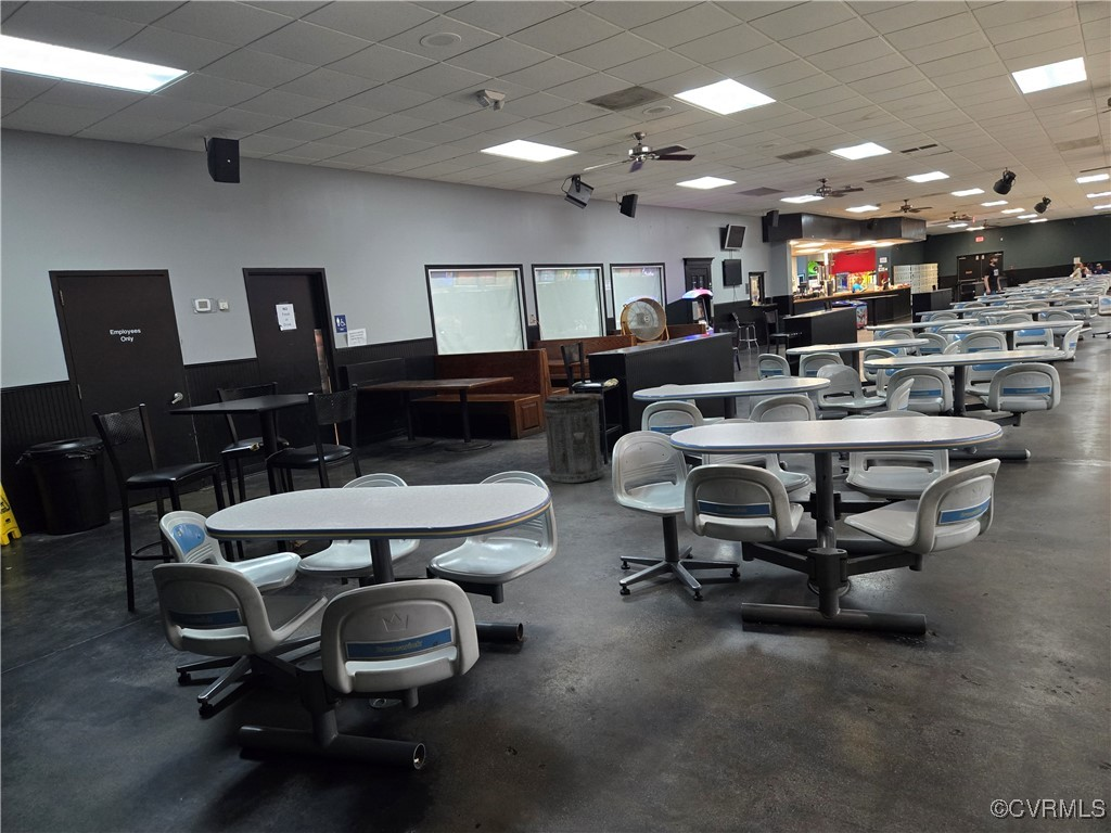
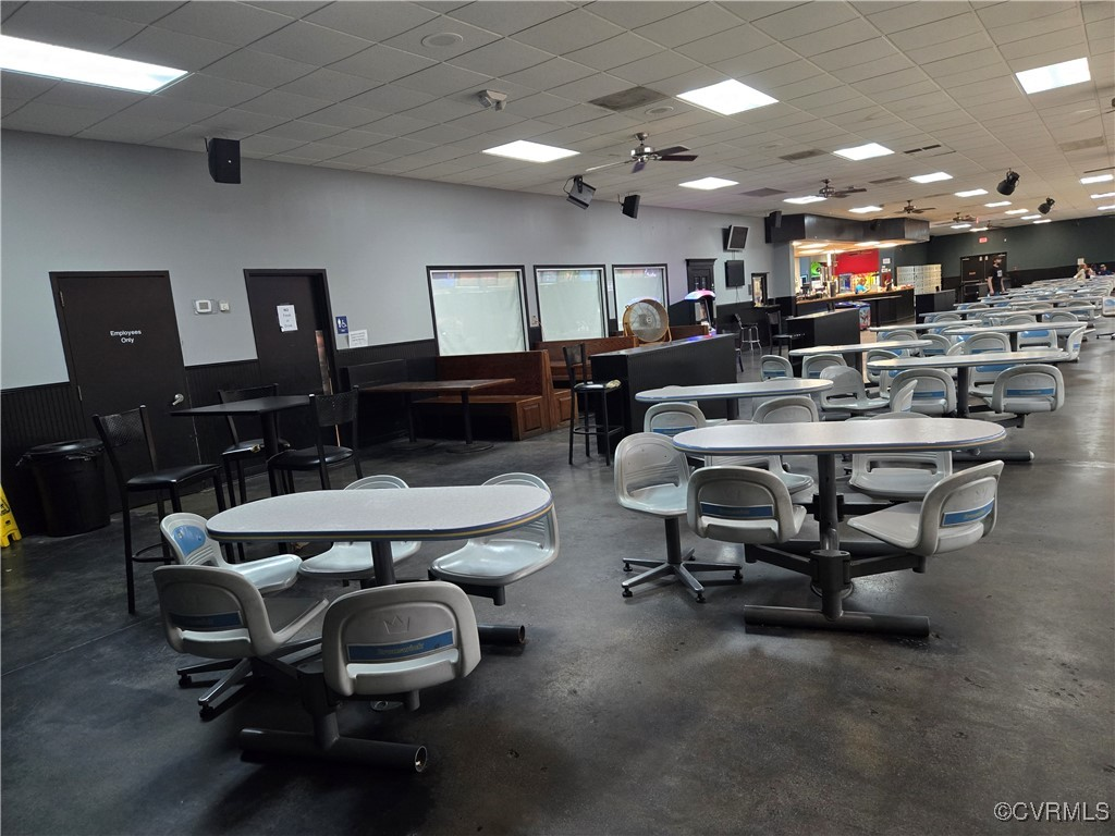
- trash can lid (575, 435)
